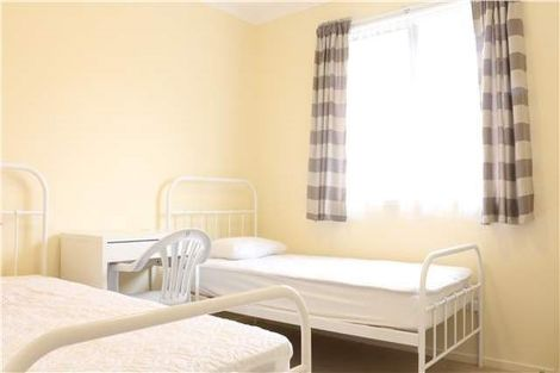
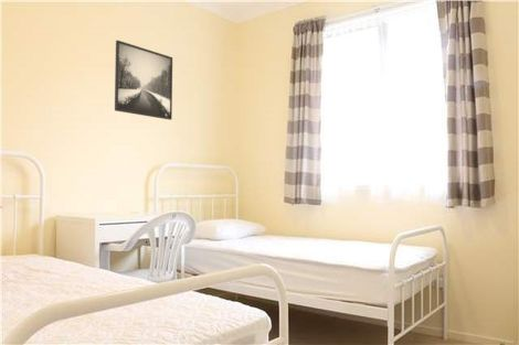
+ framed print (145, 82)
